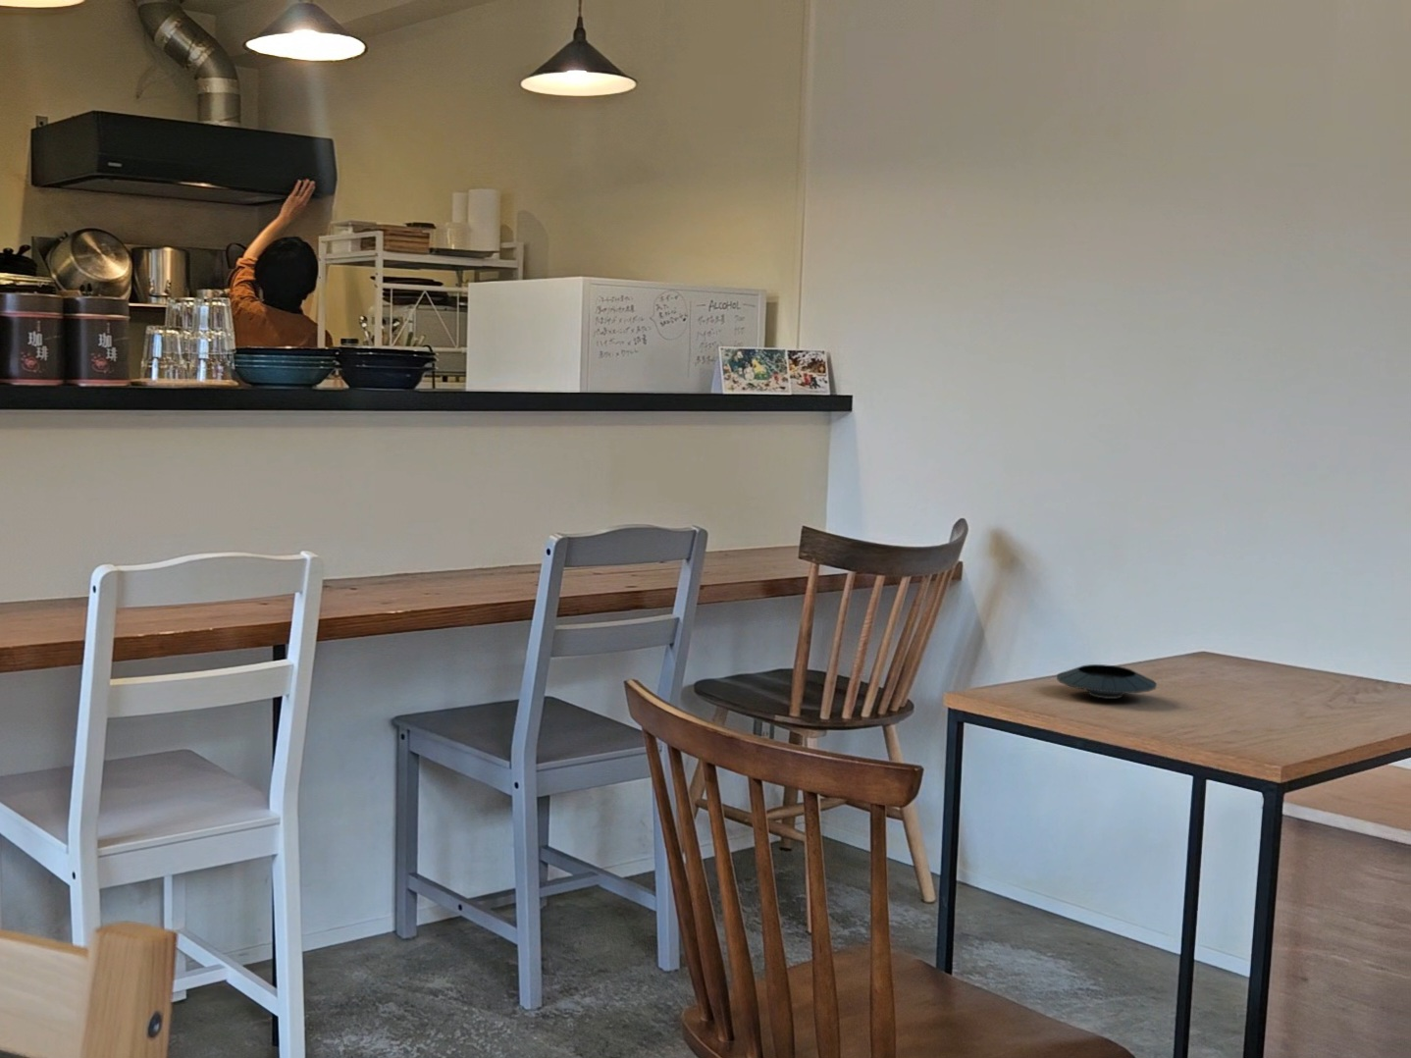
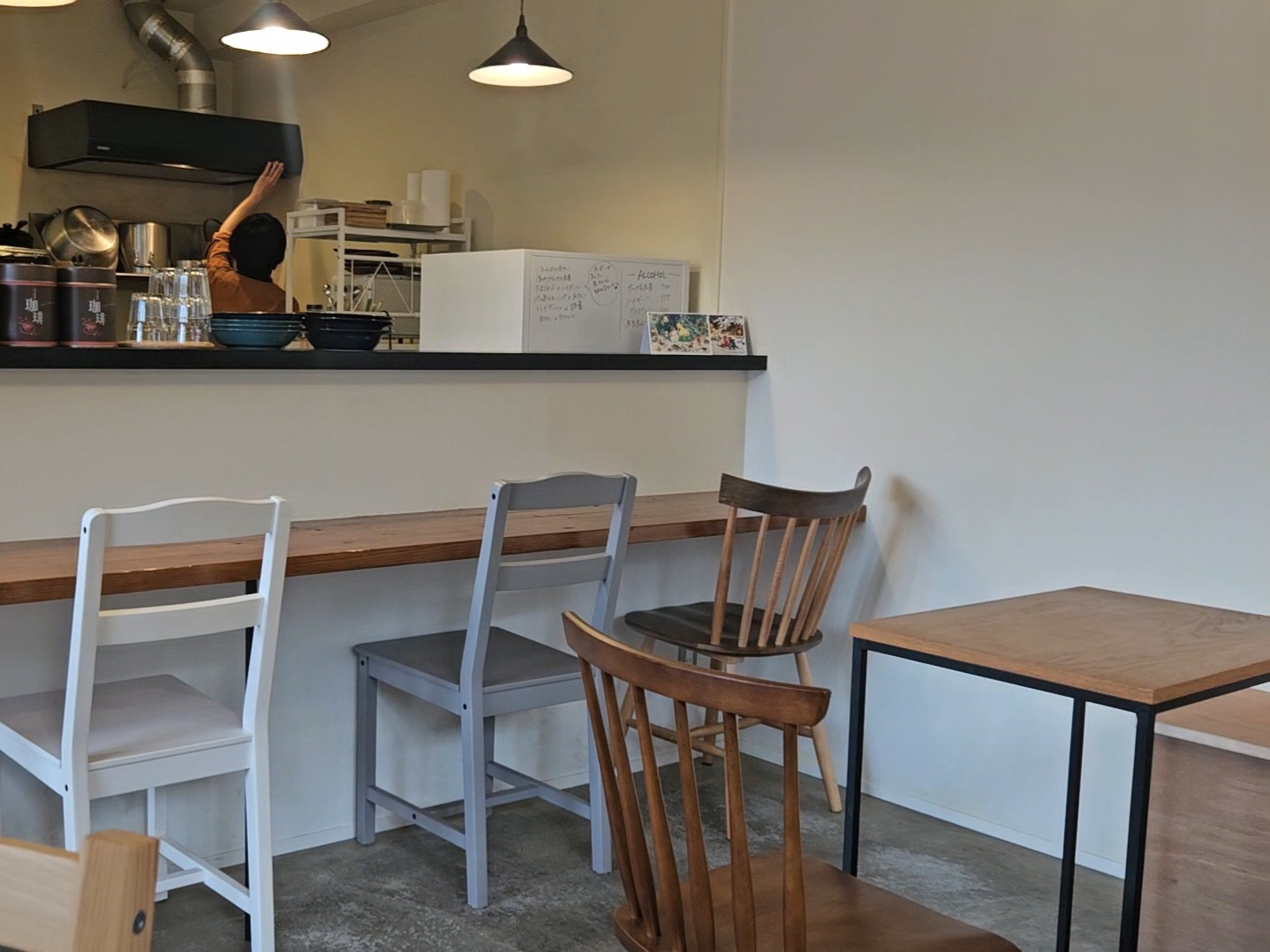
- saucer (1105, 677)
